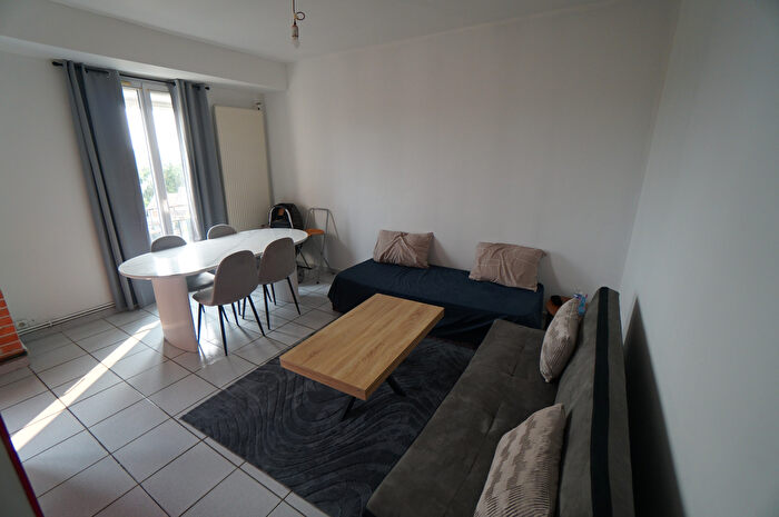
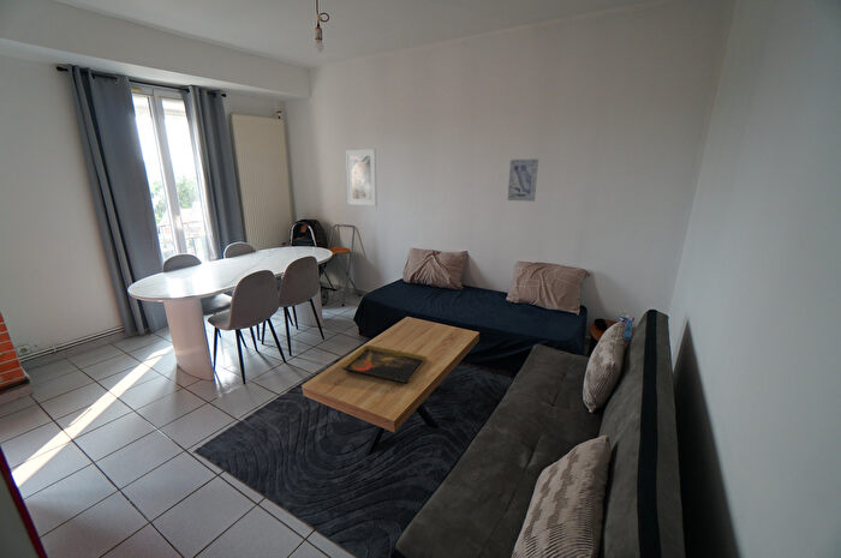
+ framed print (360, 178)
+ decorative tray (384, 362)
+ wall art (521, 180)
